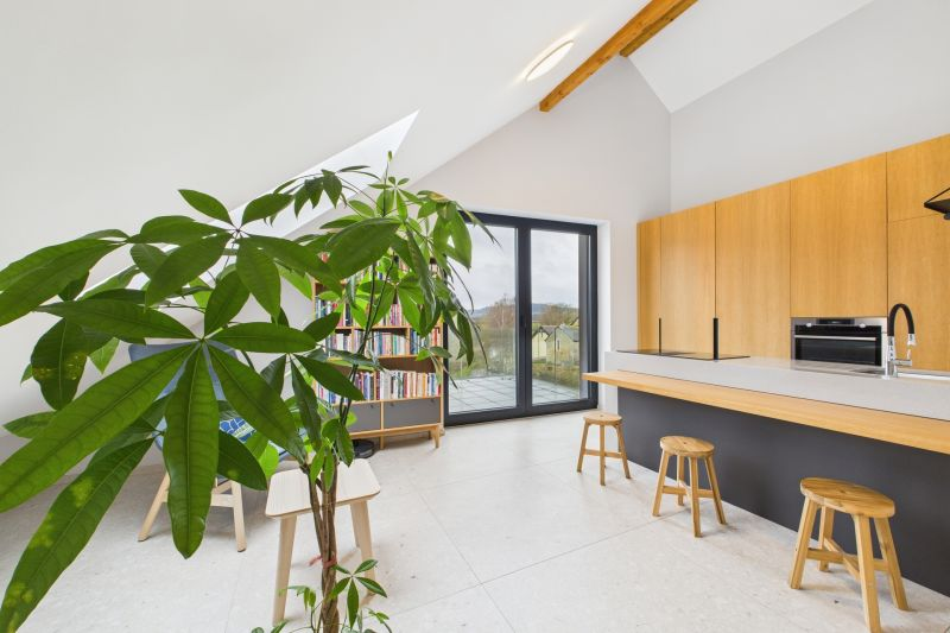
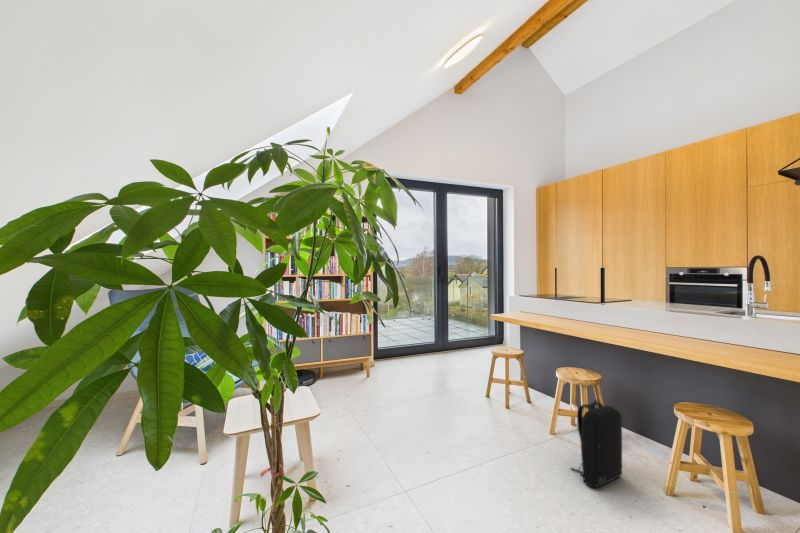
+ backpack (594, 436)
